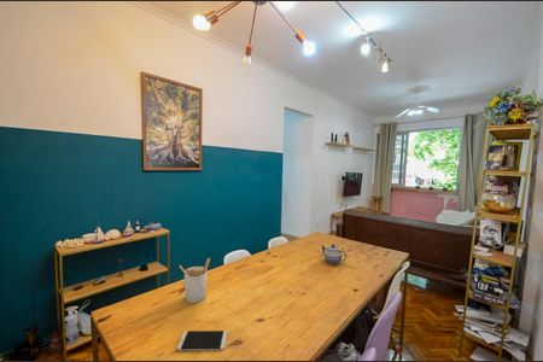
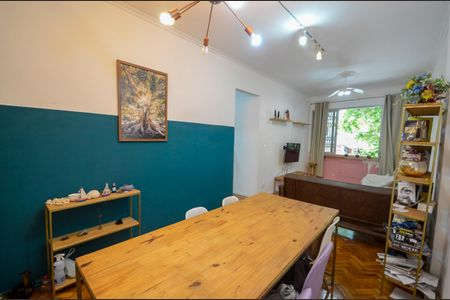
- utensil holder (194, 280)
- smartphone (203, 339)
- teapot (332, 252)
